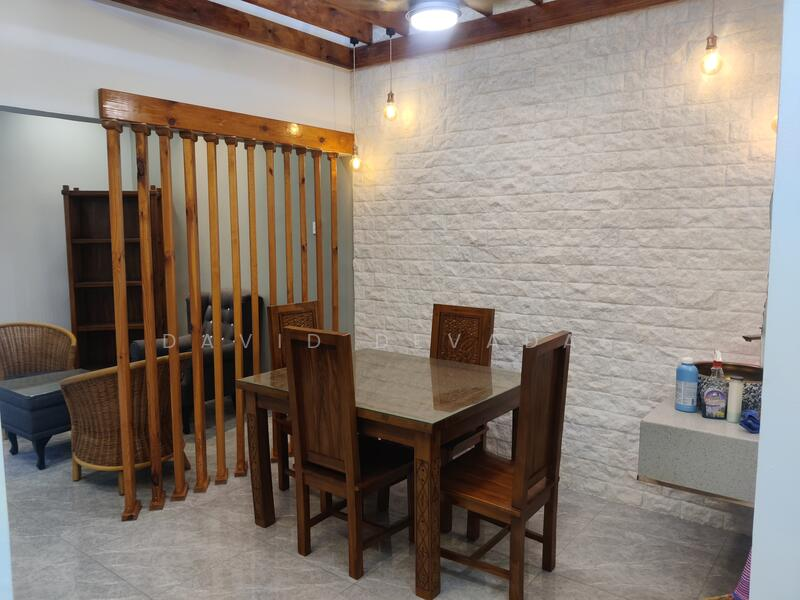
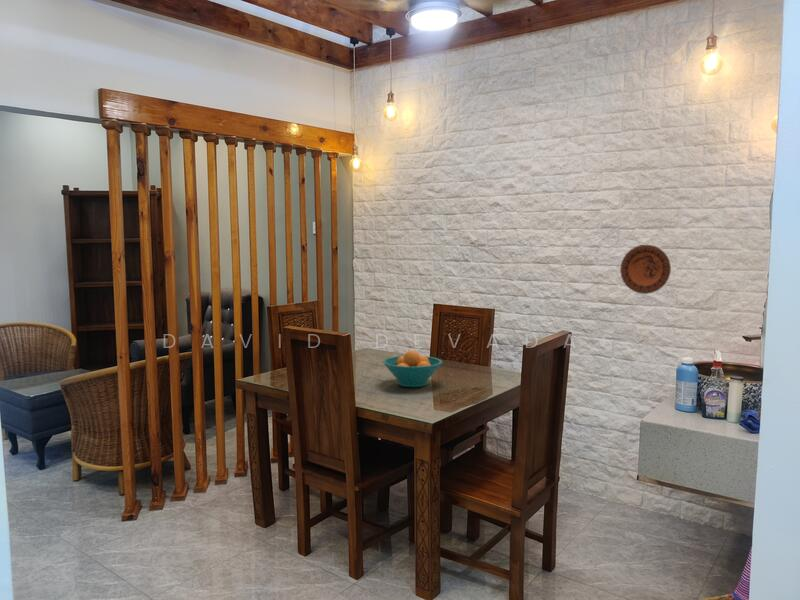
+ fruit bowl (412, 367)
+ decorative plate (645, 269)
